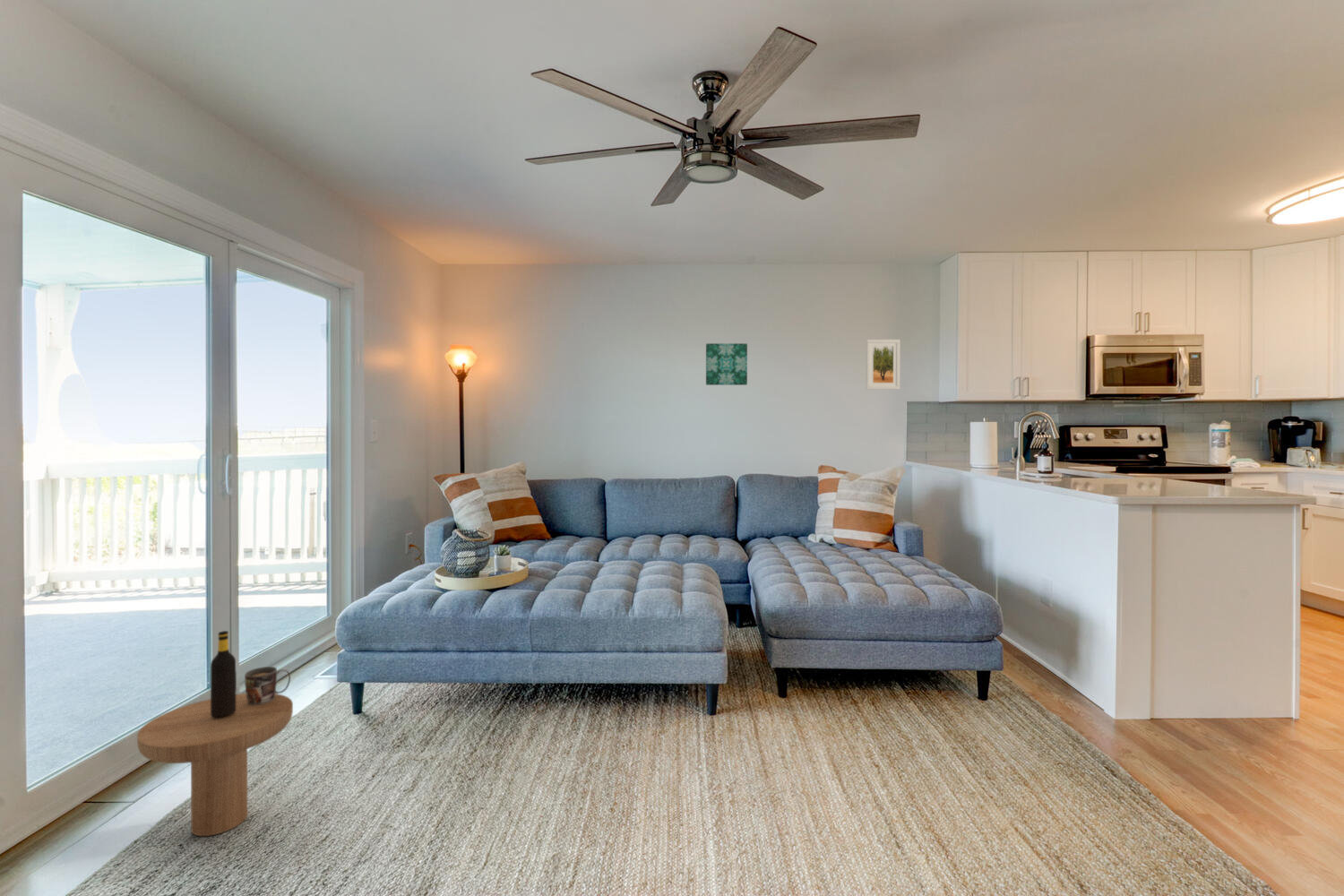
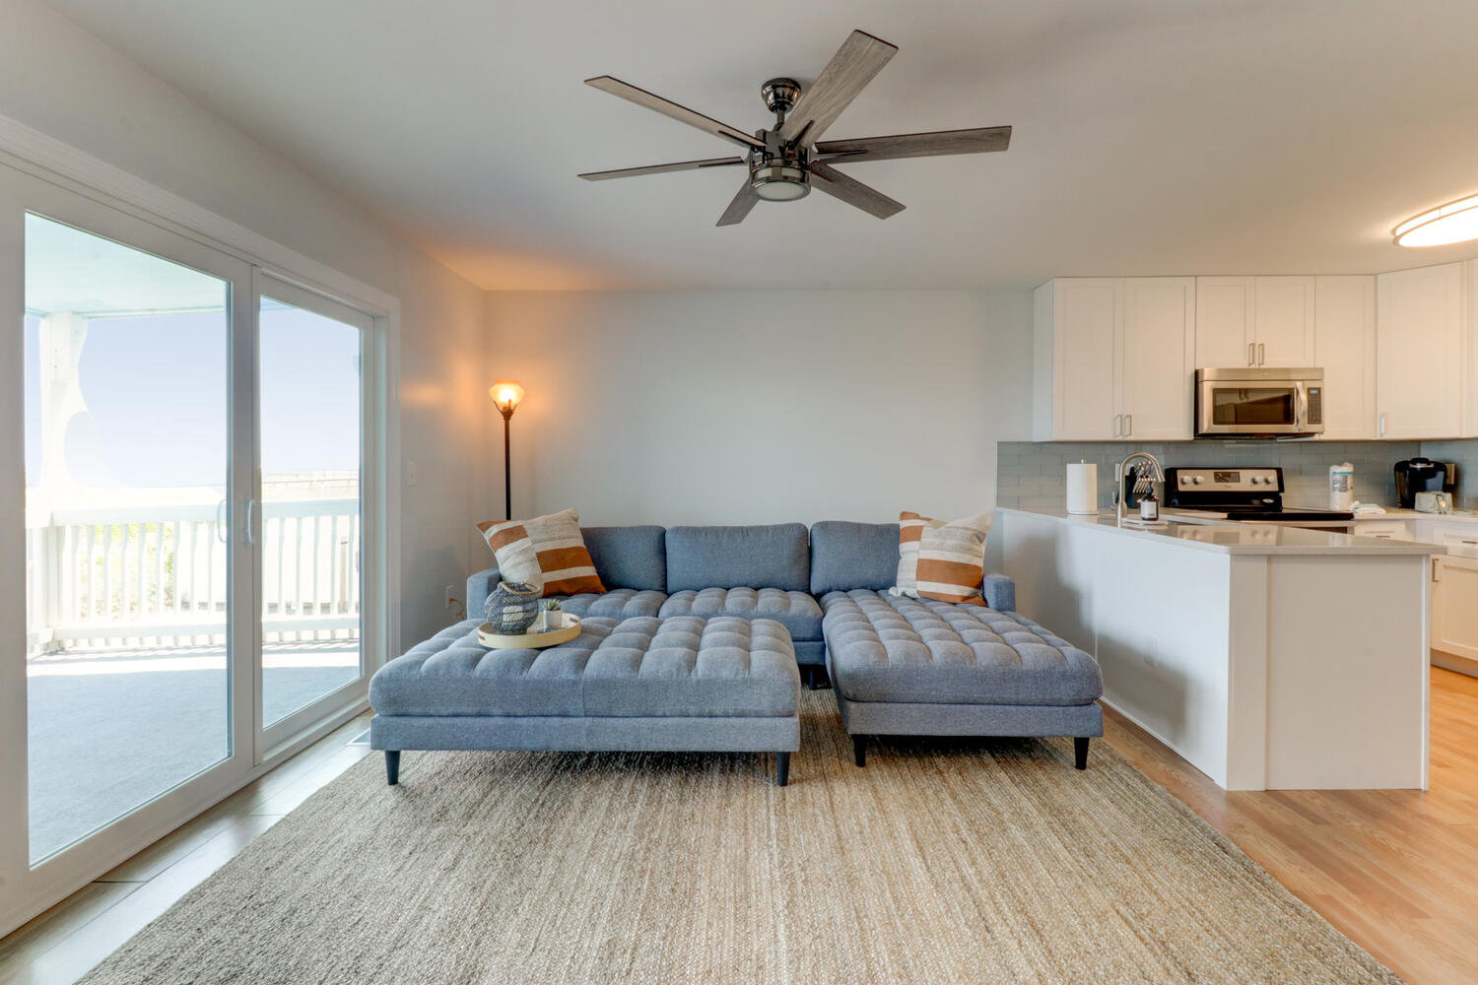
- mug (268, 684)
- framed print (883, 364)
- wall art (726, 364)
- side table (220, 728)
